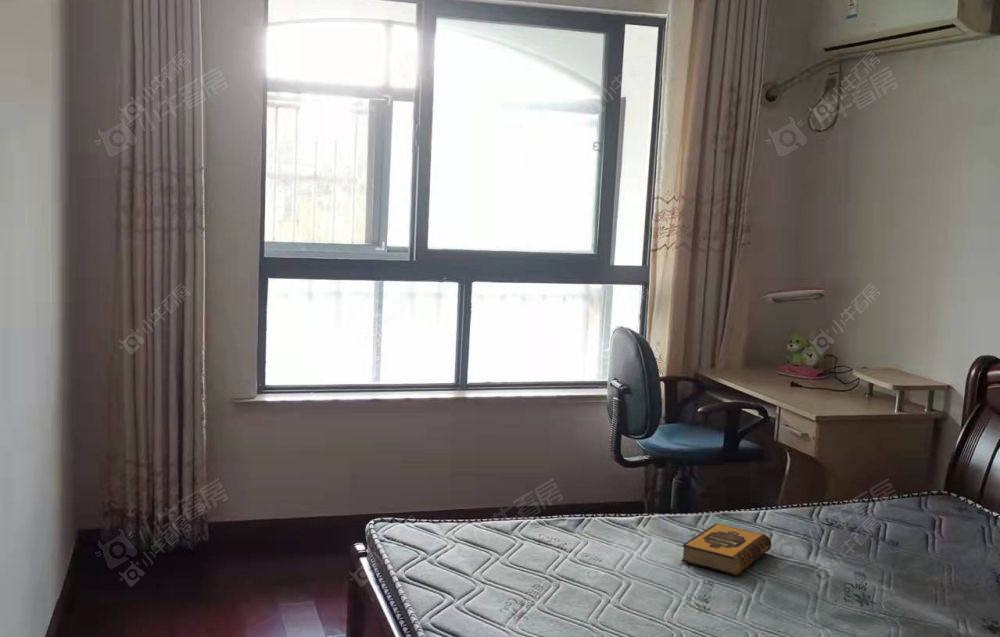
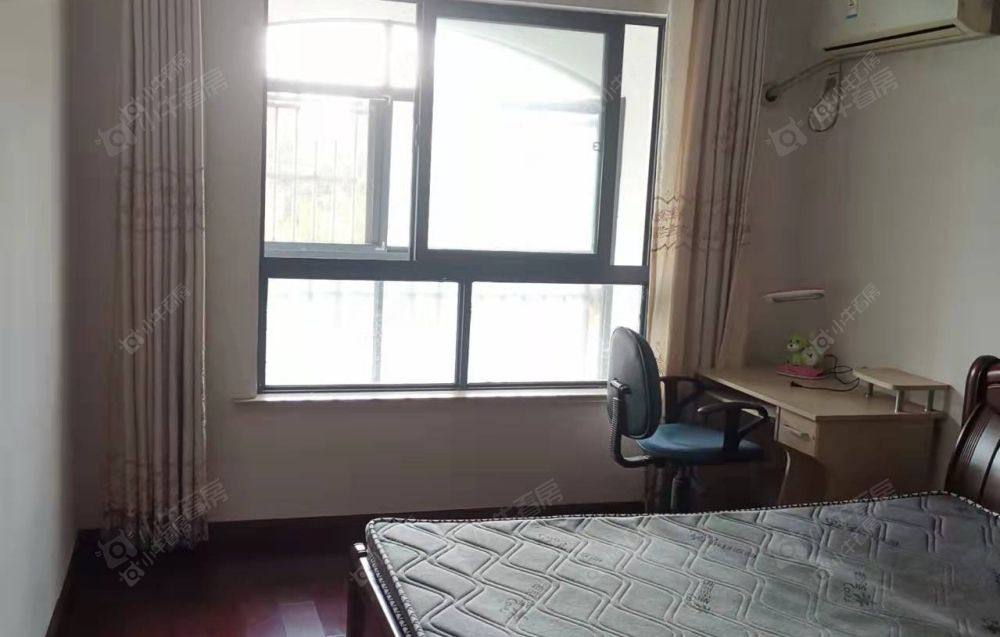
- hardback book (727, 548)
